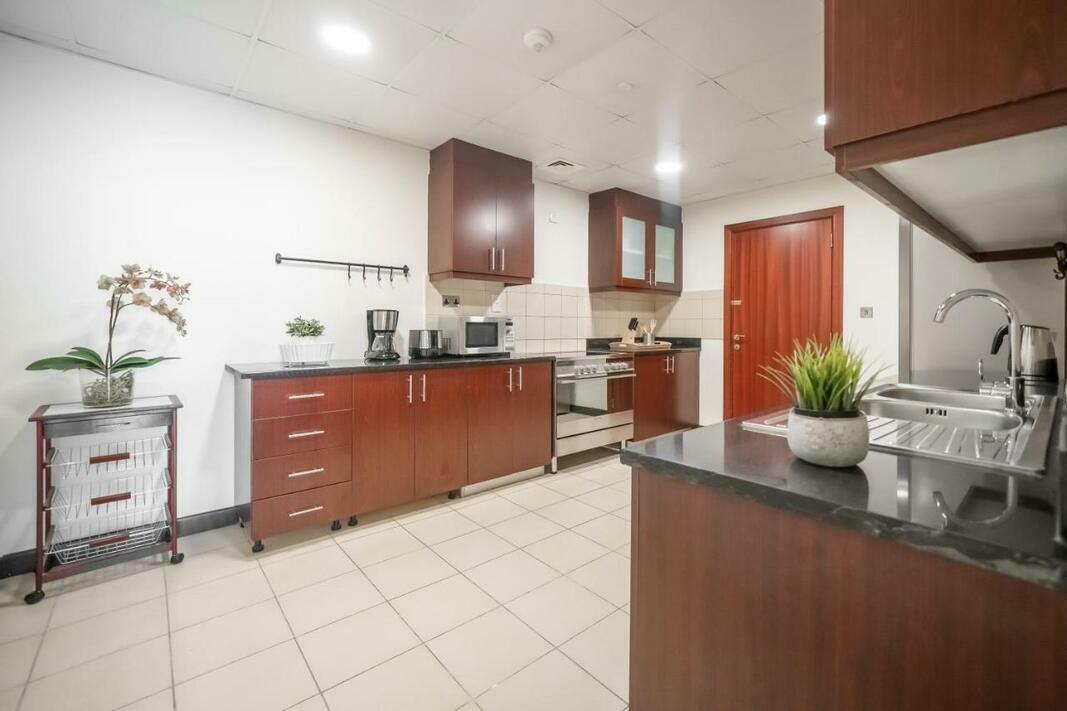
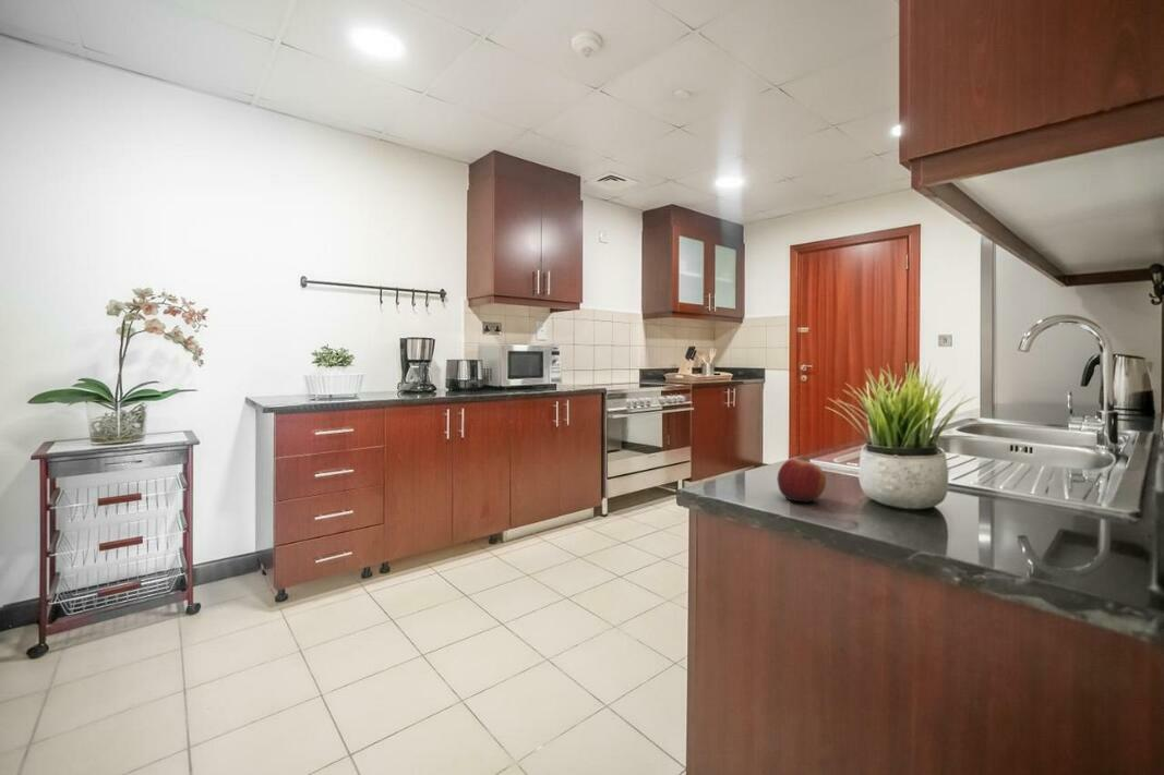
+ apple (801, 479)
